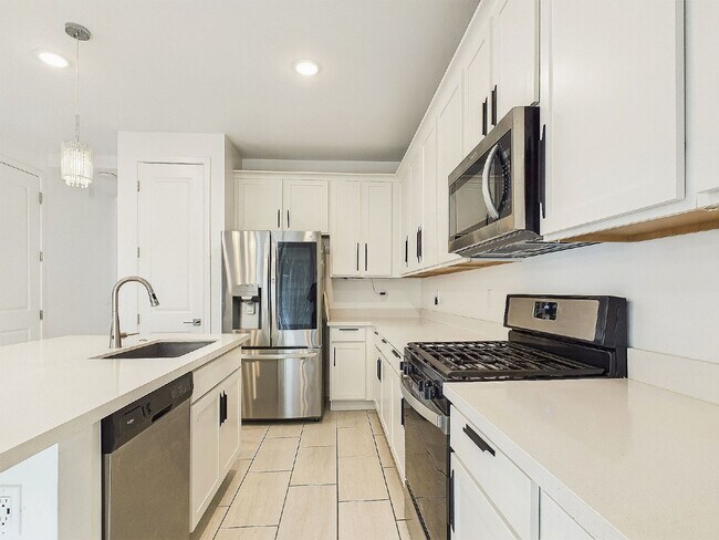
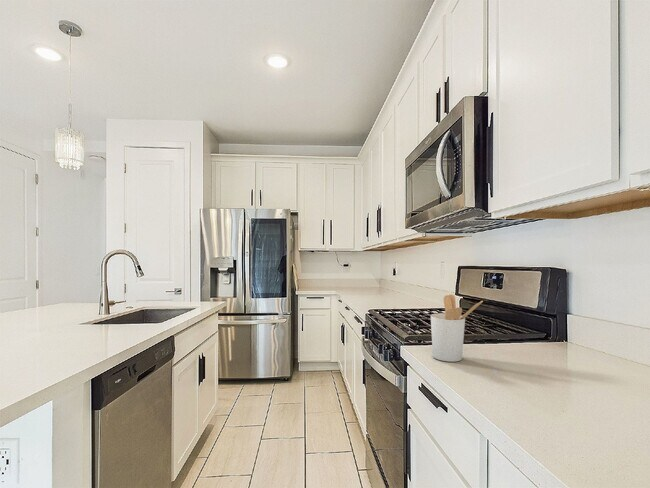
+ utensil holder (456, 327)
